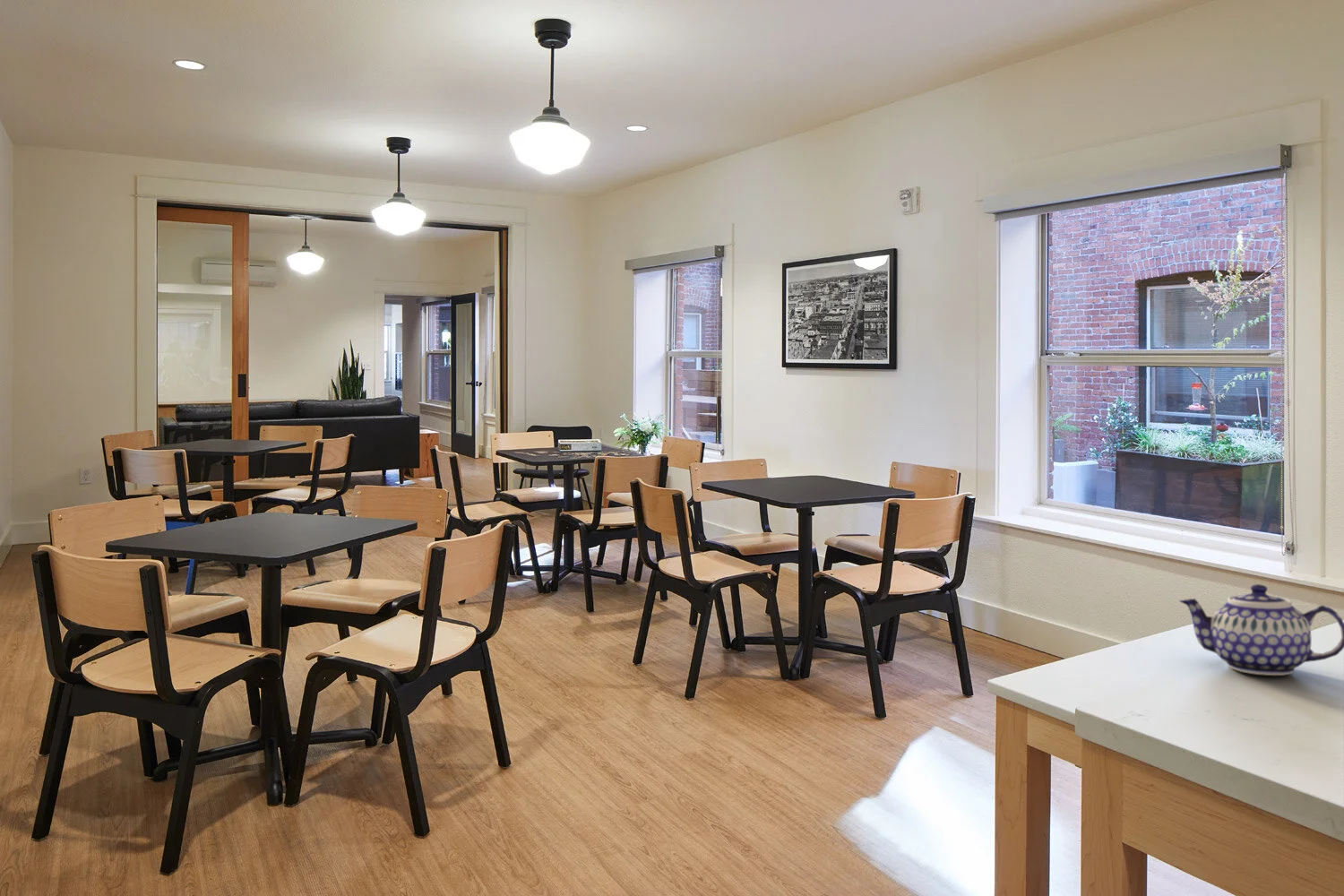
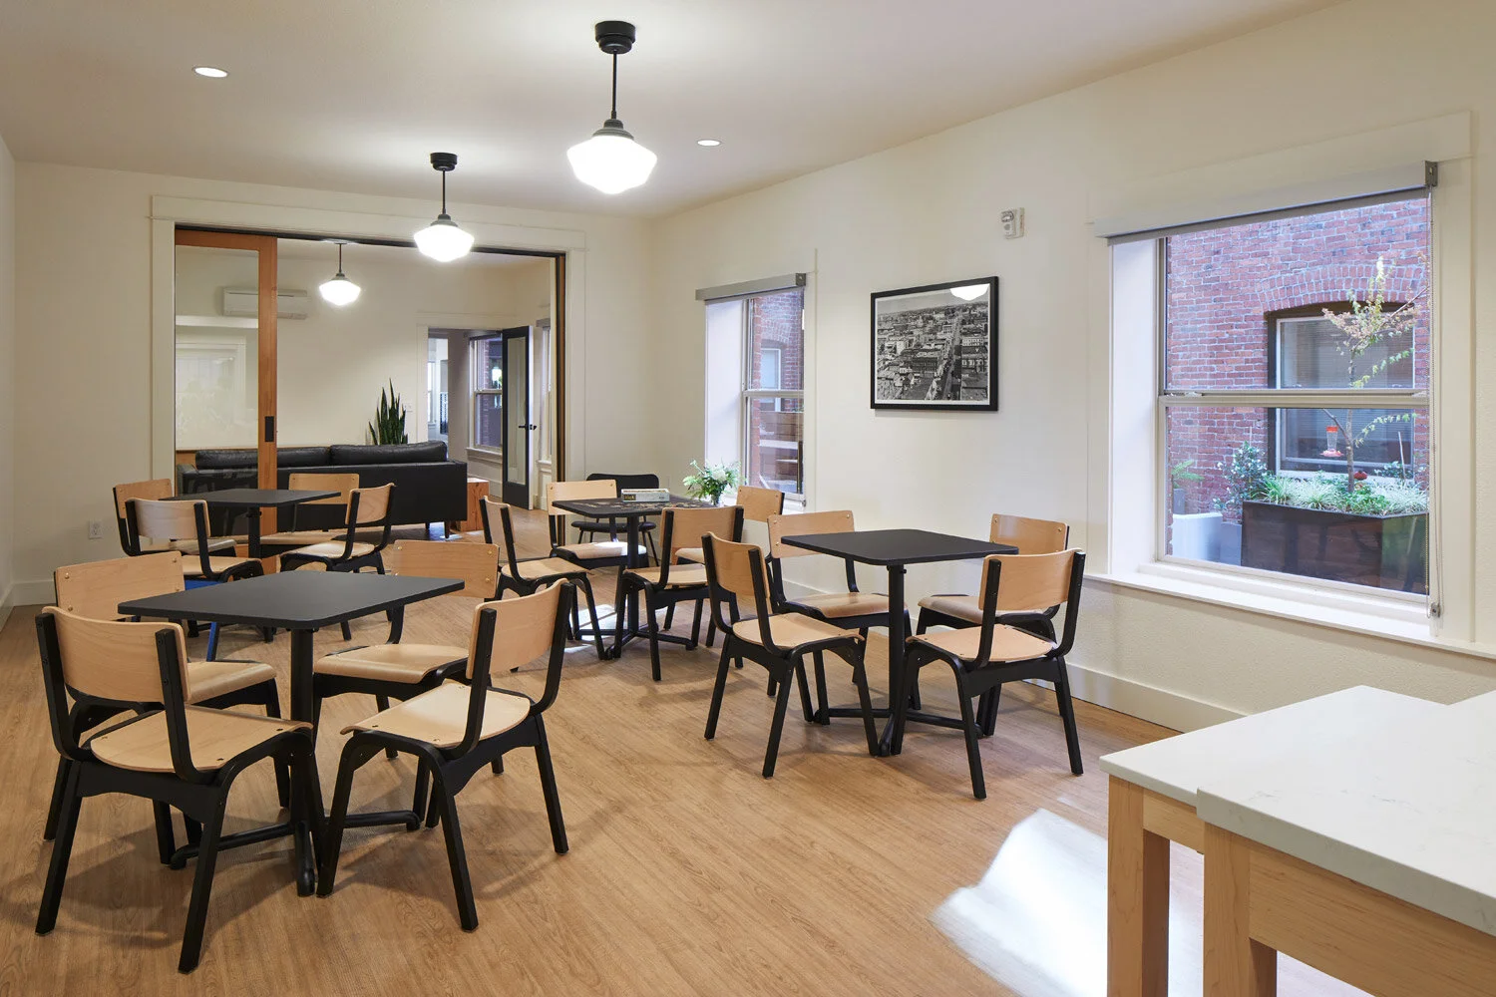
- teapot (1260, 626)
